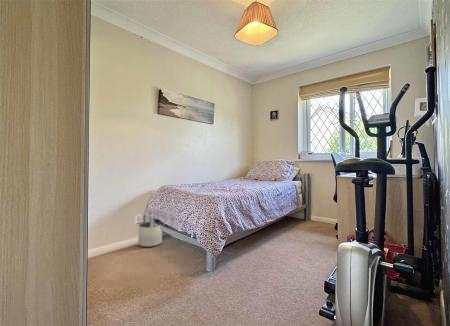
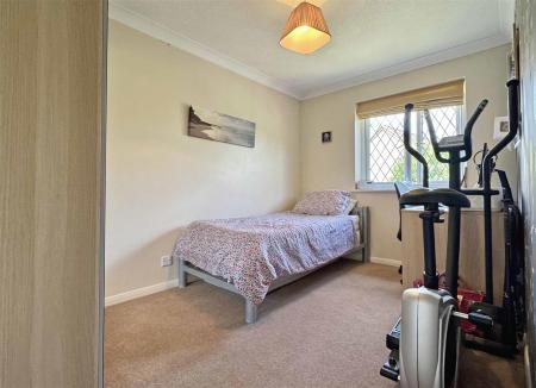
- planter (150, 233)
